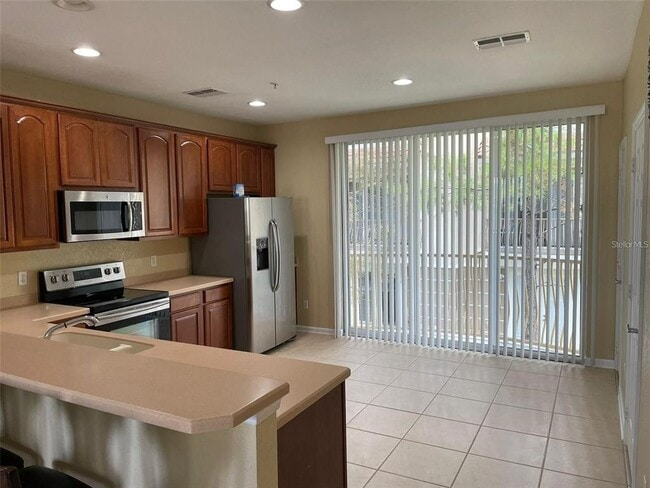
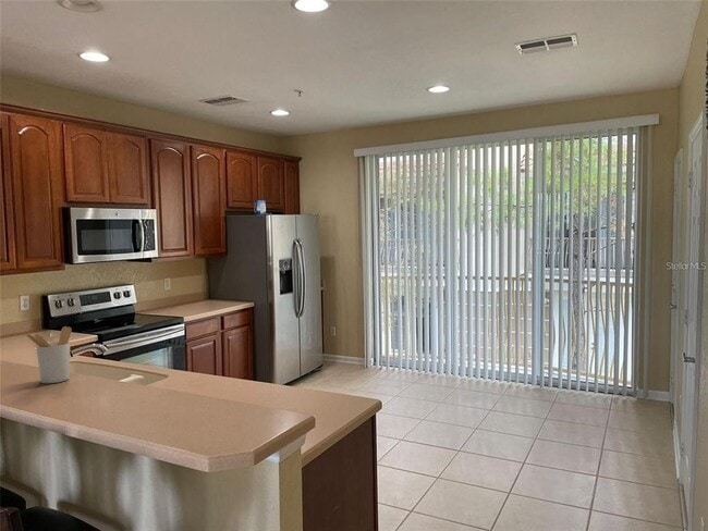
+ utensil holder (48, 355)
